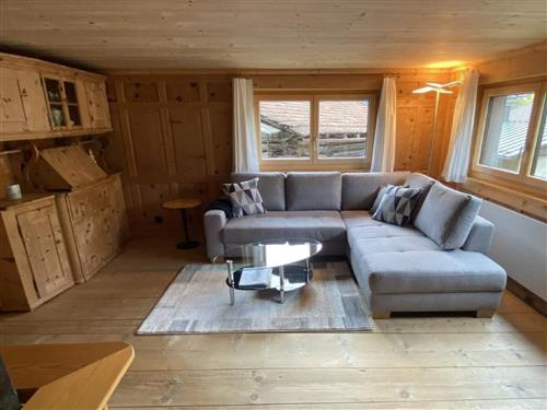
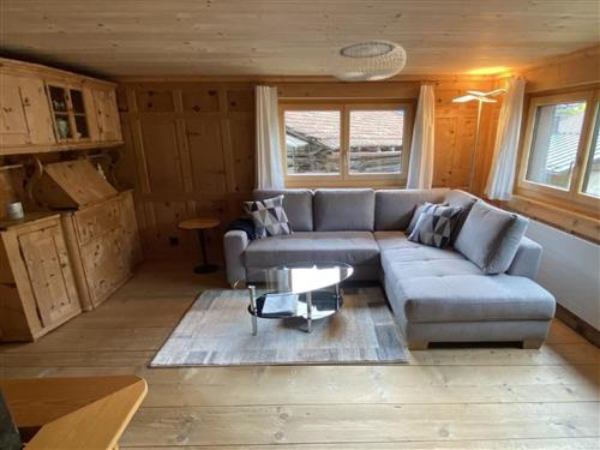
+ ceiling lamp (368, 62)
